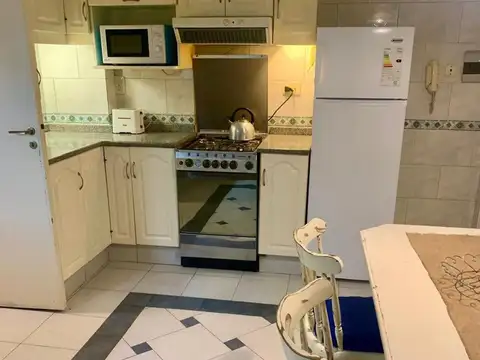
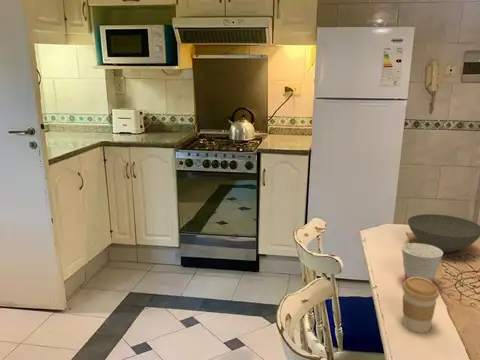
+ bowl (442, 236)
+ coffee cup (418, 304)
+ cup (420, 267)
